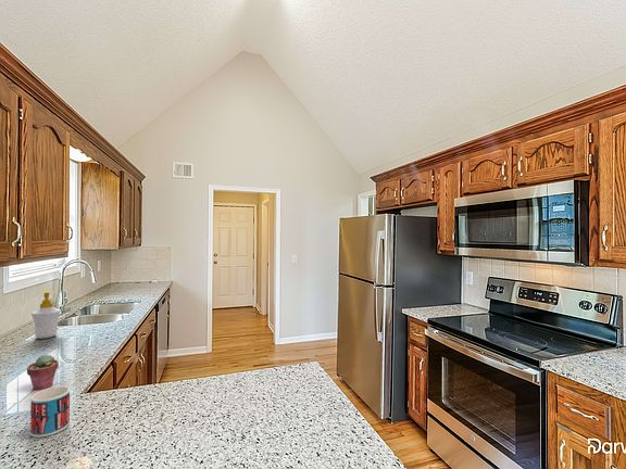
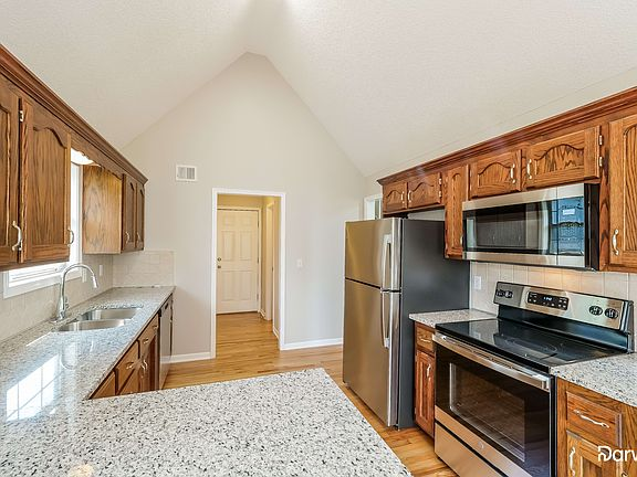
- soap bottle (46, 314)
- mug (47, 409)
- potted succulent (42, 370)
